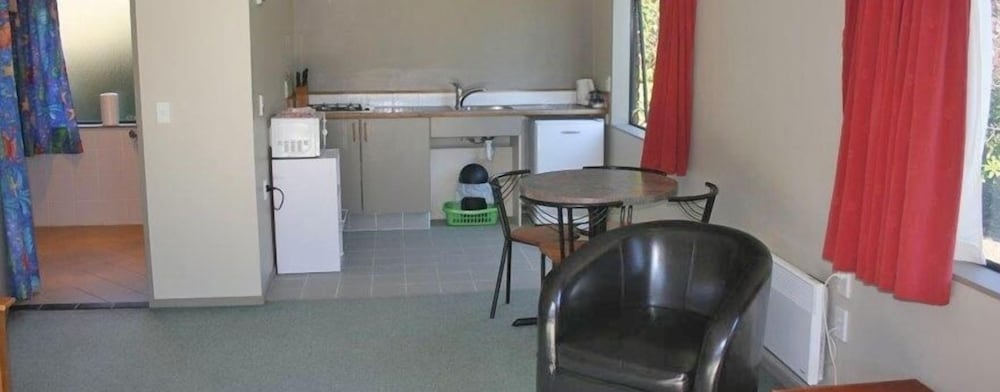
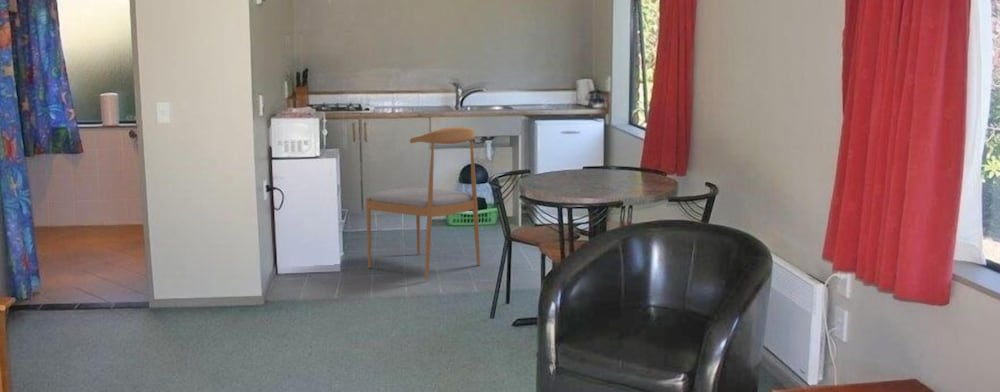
+ dining chair (421, 196)
